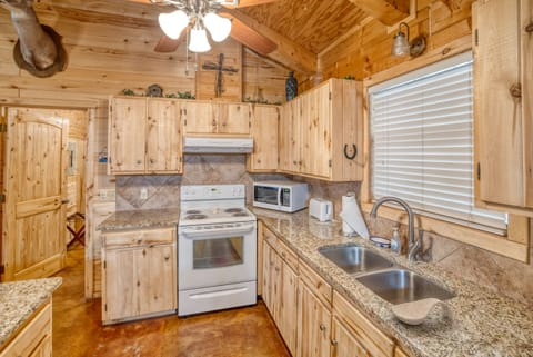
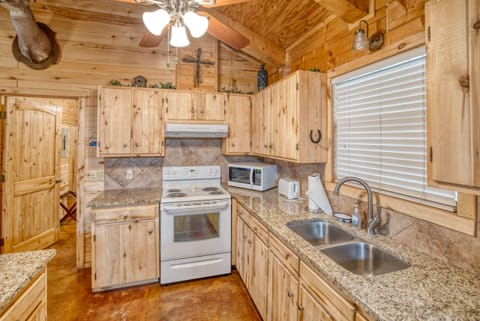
- spoon rest (422, 309)
